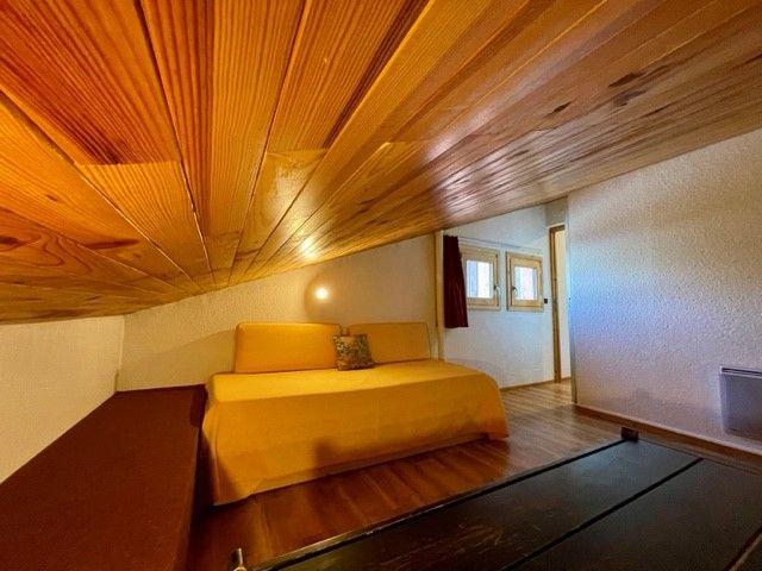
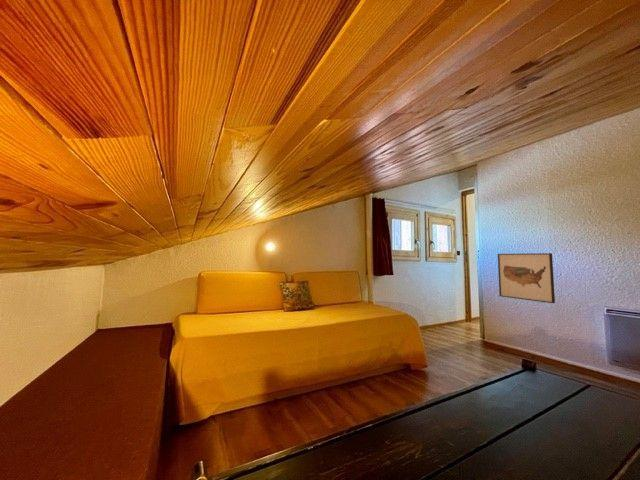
+ wall art (523, 276)
